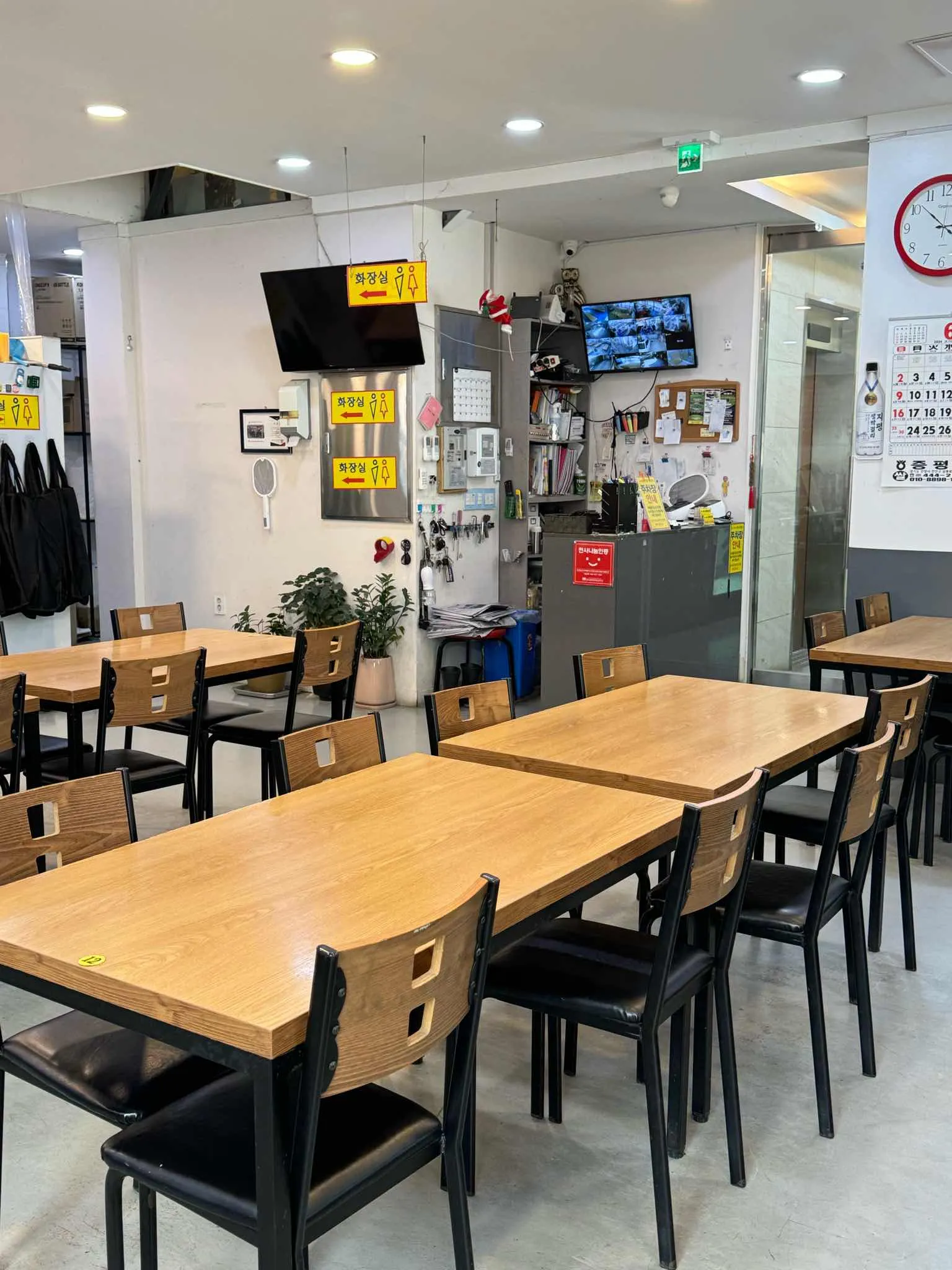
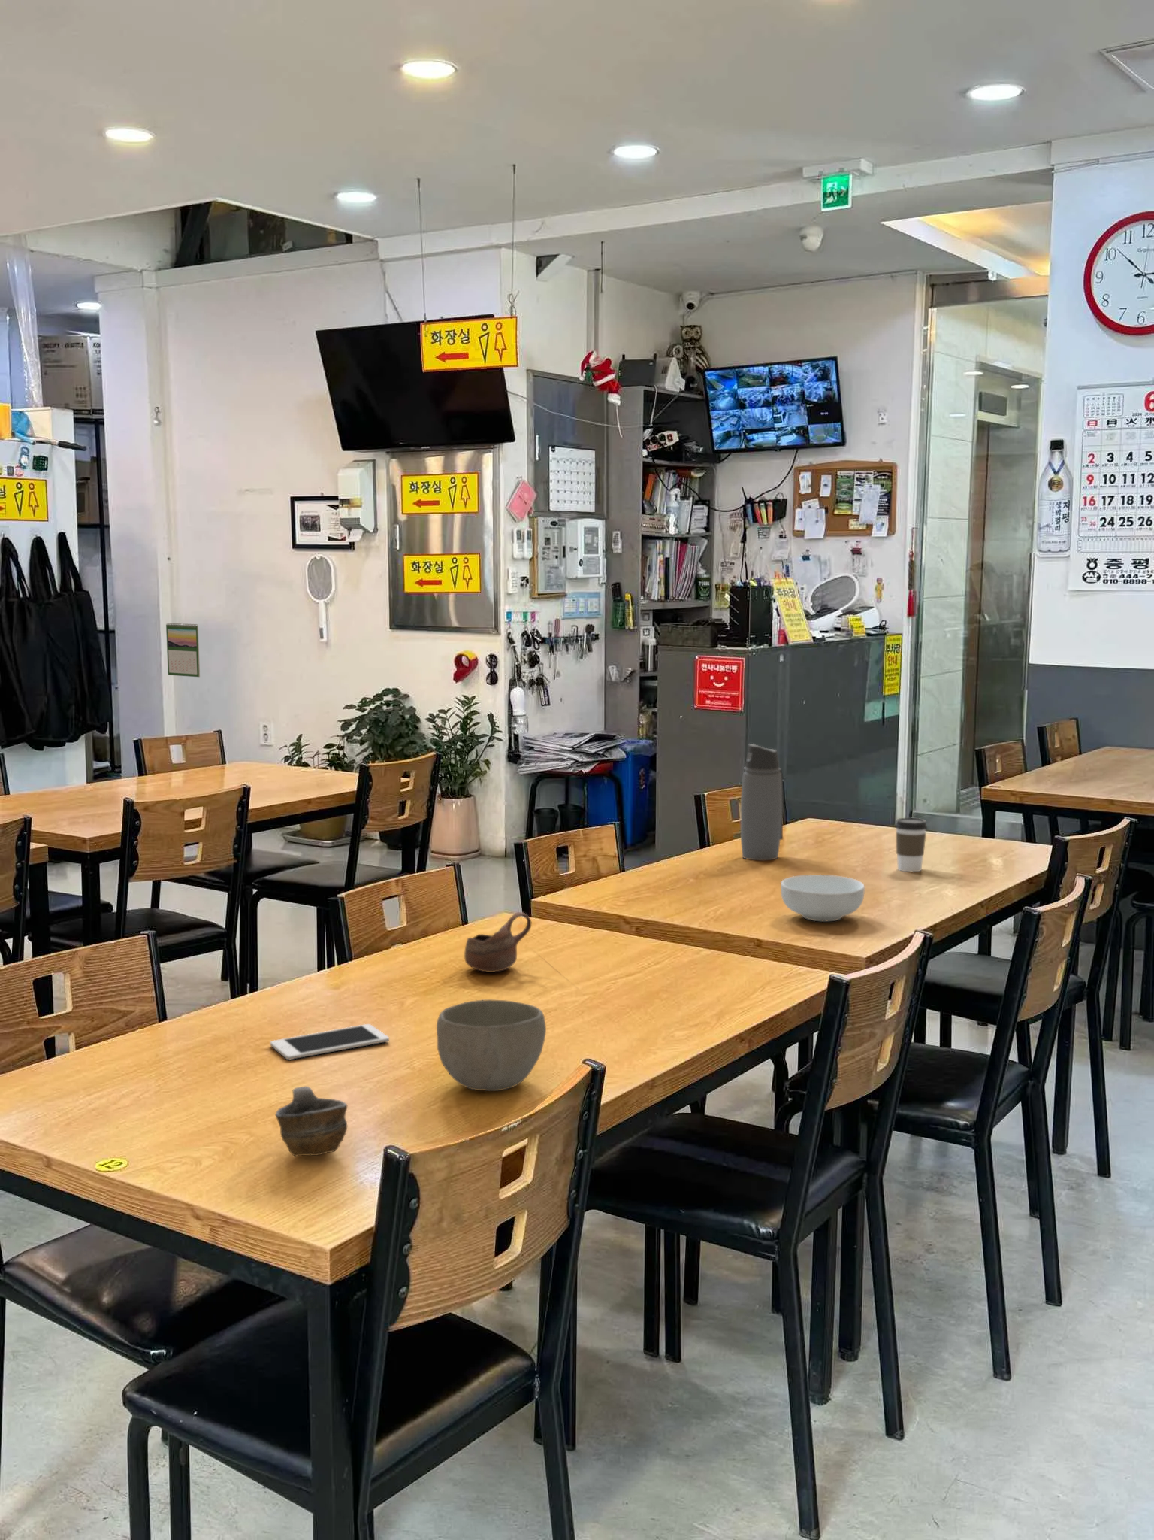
+ cup (497, 941)
+ water bottle (762, 800)
+ bowl (491, 1046)
+ cell phone (330, 1040)
+ cereal bowl (822, 900)
+ cup (314, 1123)
+ coffee cup (910, 845)
+ calendar (183, 649)
